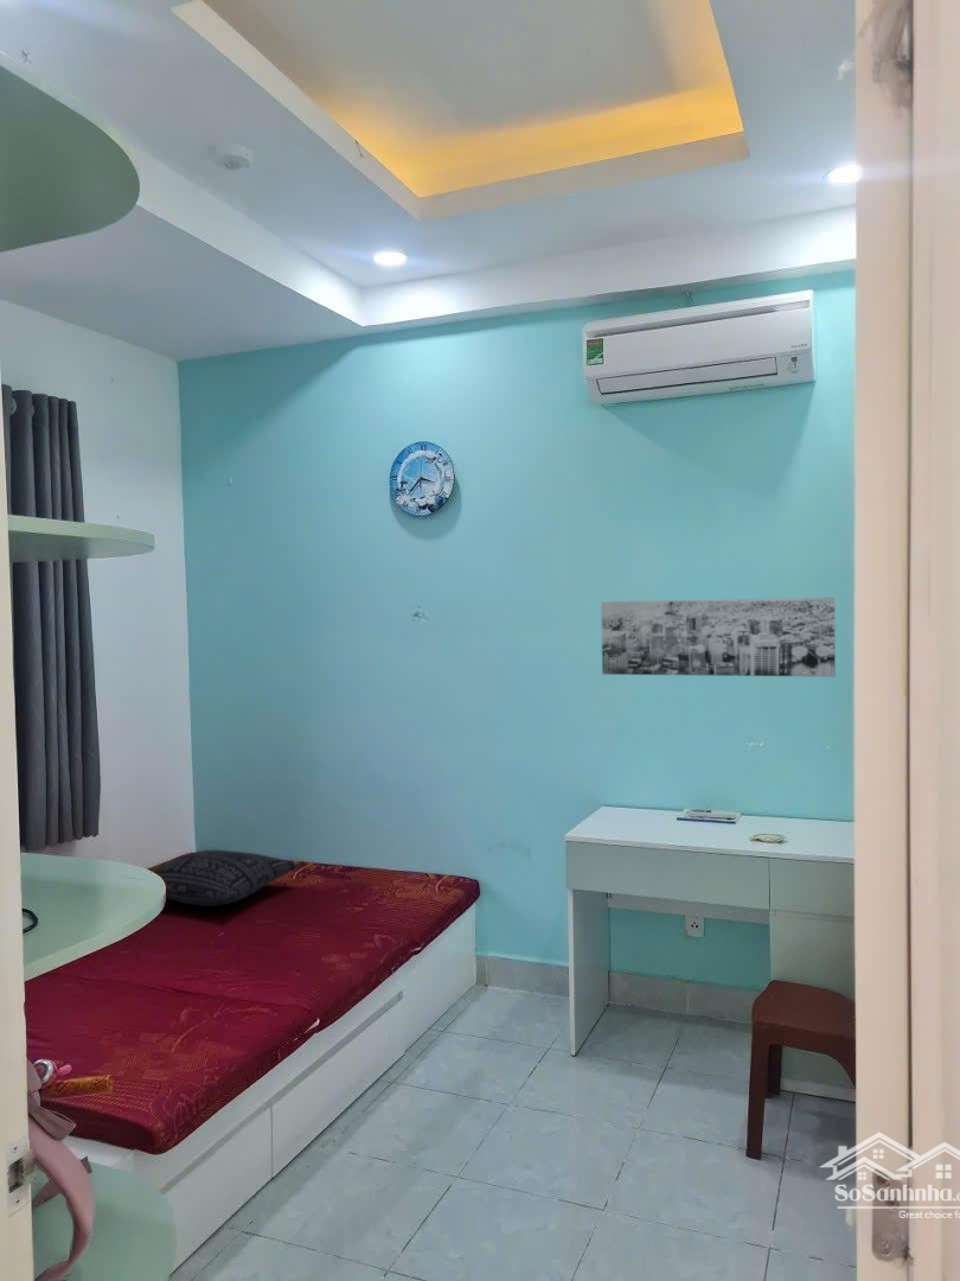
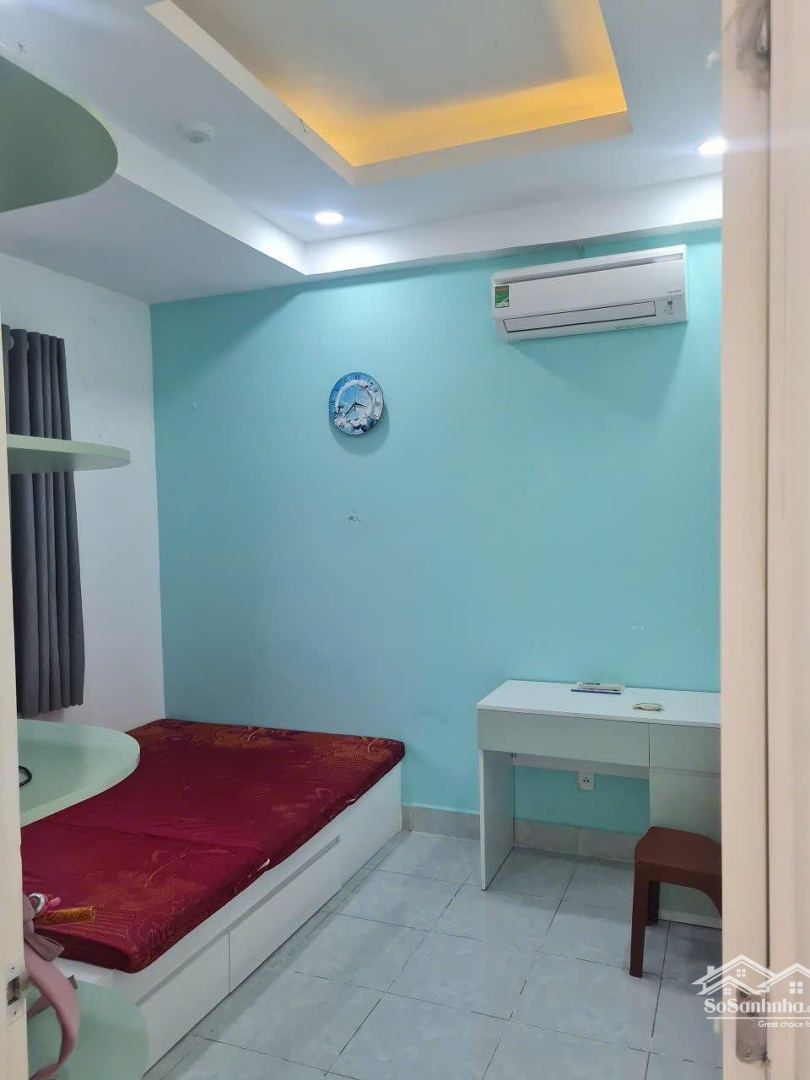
- pillow (215, 875)
- wall art (713, 637)
